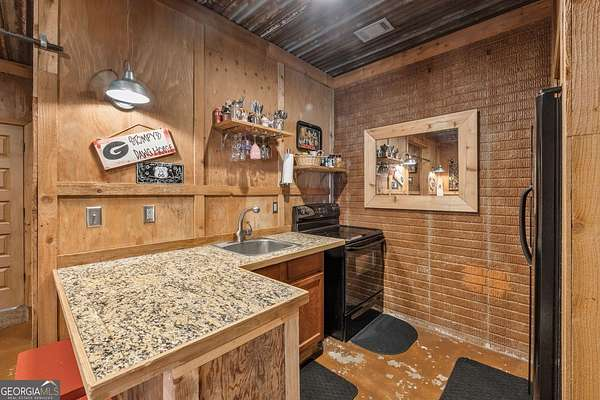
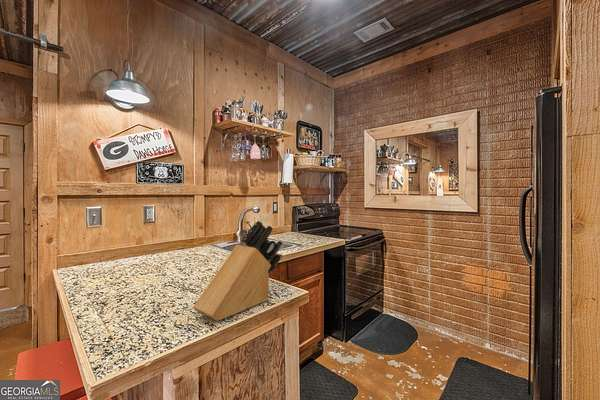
+ knife block (243, 263)
